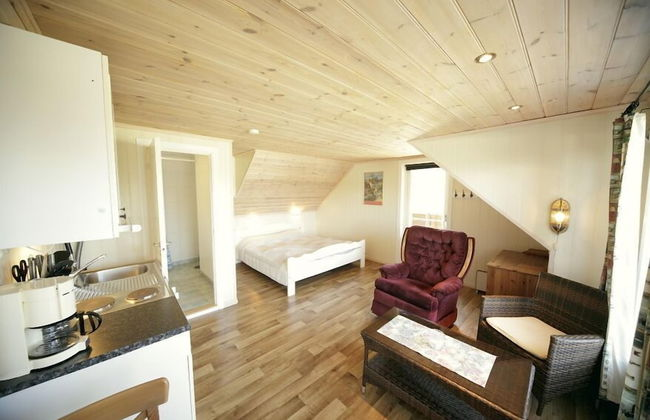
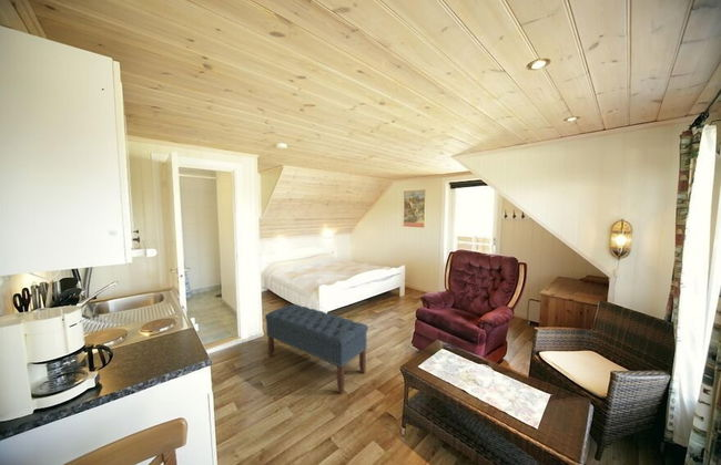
+ bench (314, 340)
